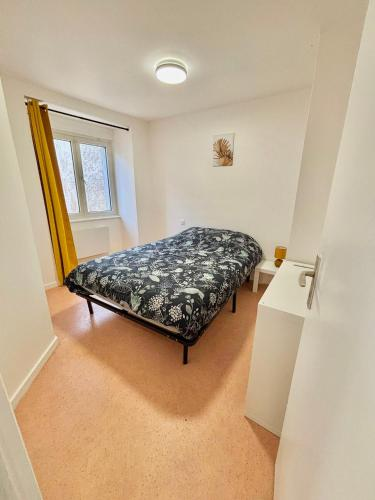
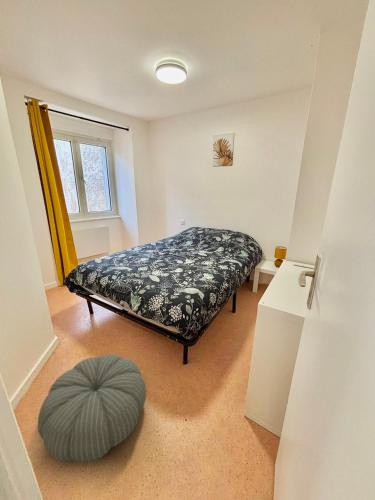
+ pouf (97, 398)
